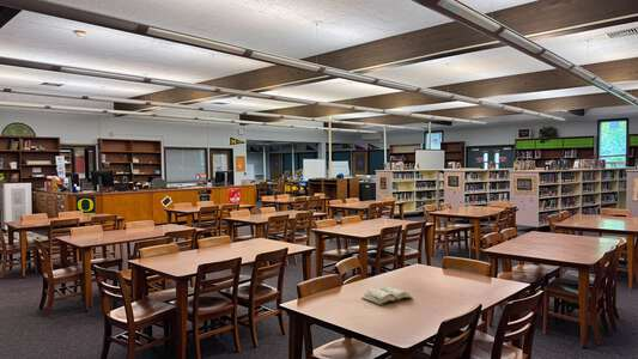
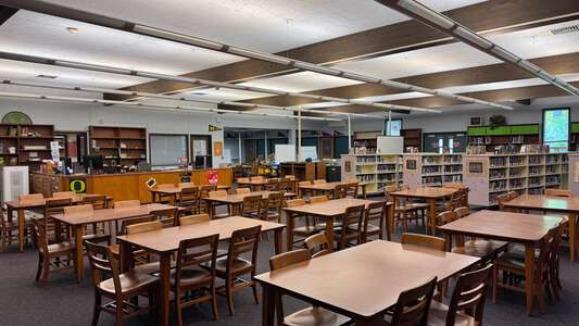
- diary (387, 293)
